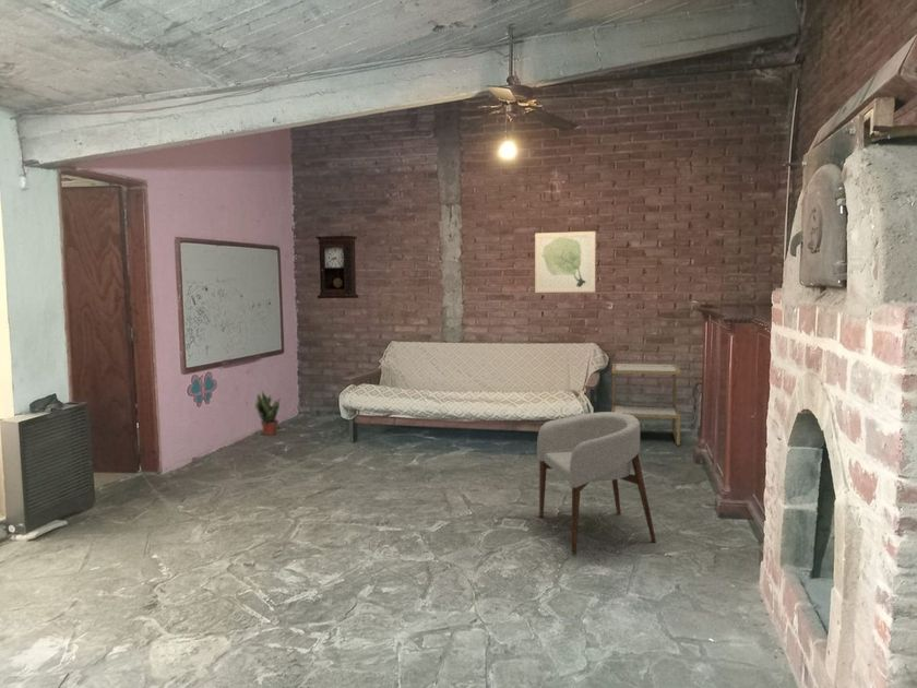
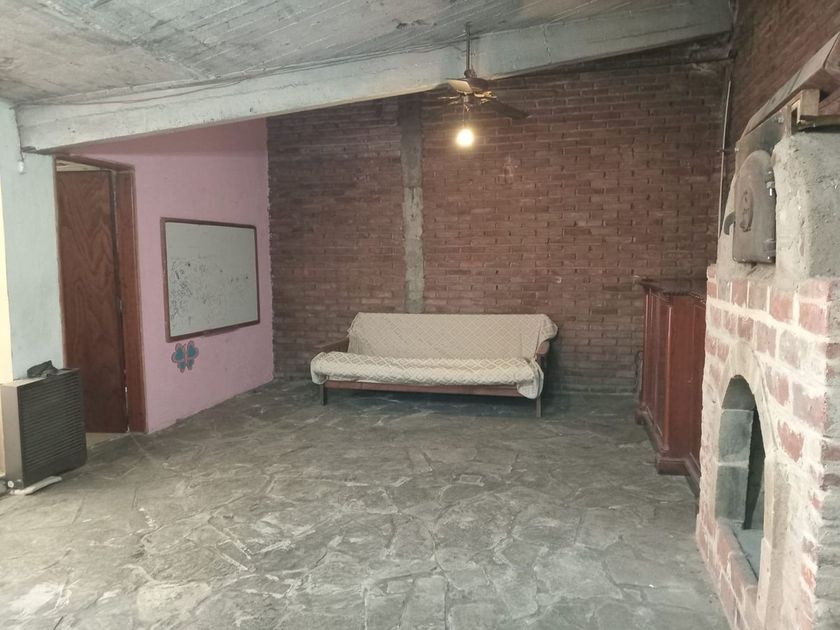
- pendulum clock (335, 268)
- side table (644, 406)
- wall art (564, 262)
- potted plant (271, 411)
- armchair (590, 474)
